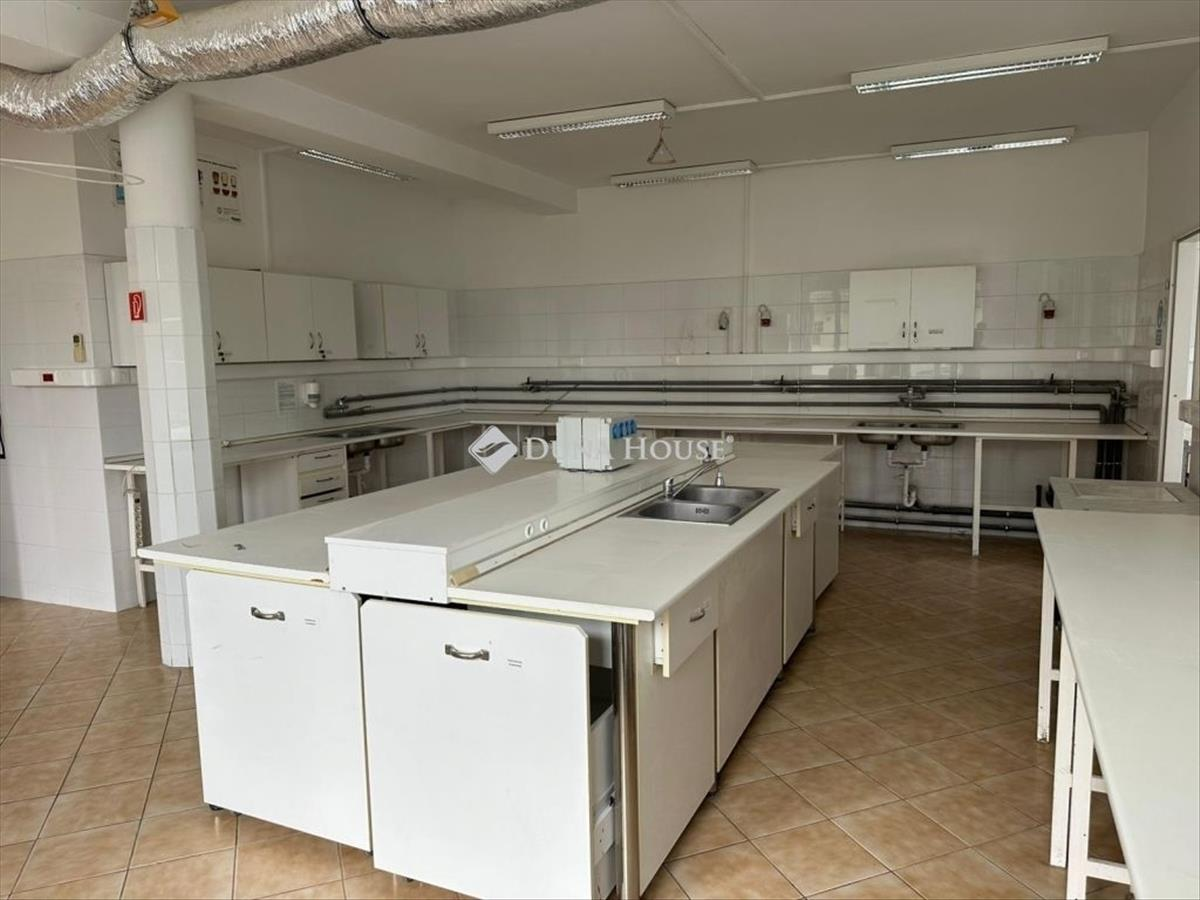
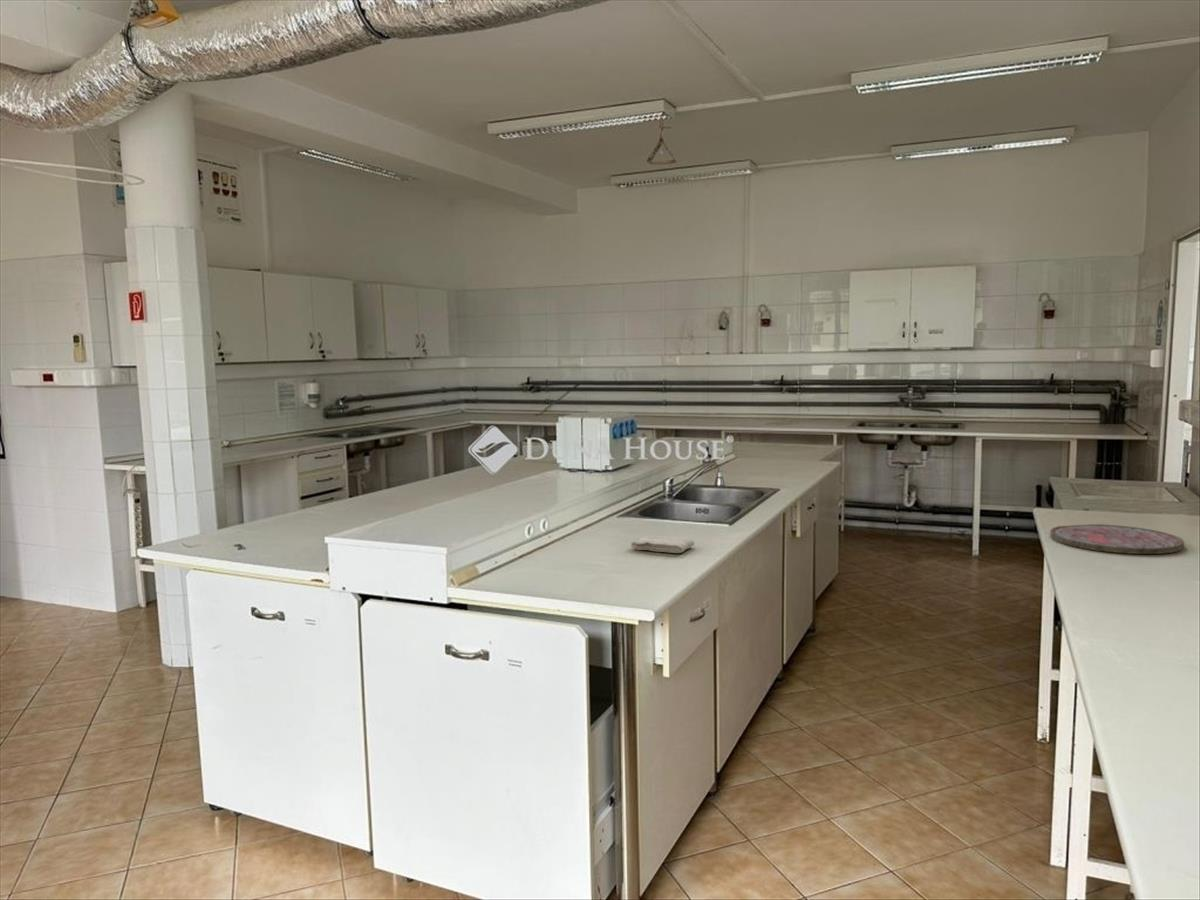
+ cutting board (1114, 538)
+ washcloth (662, 543)
